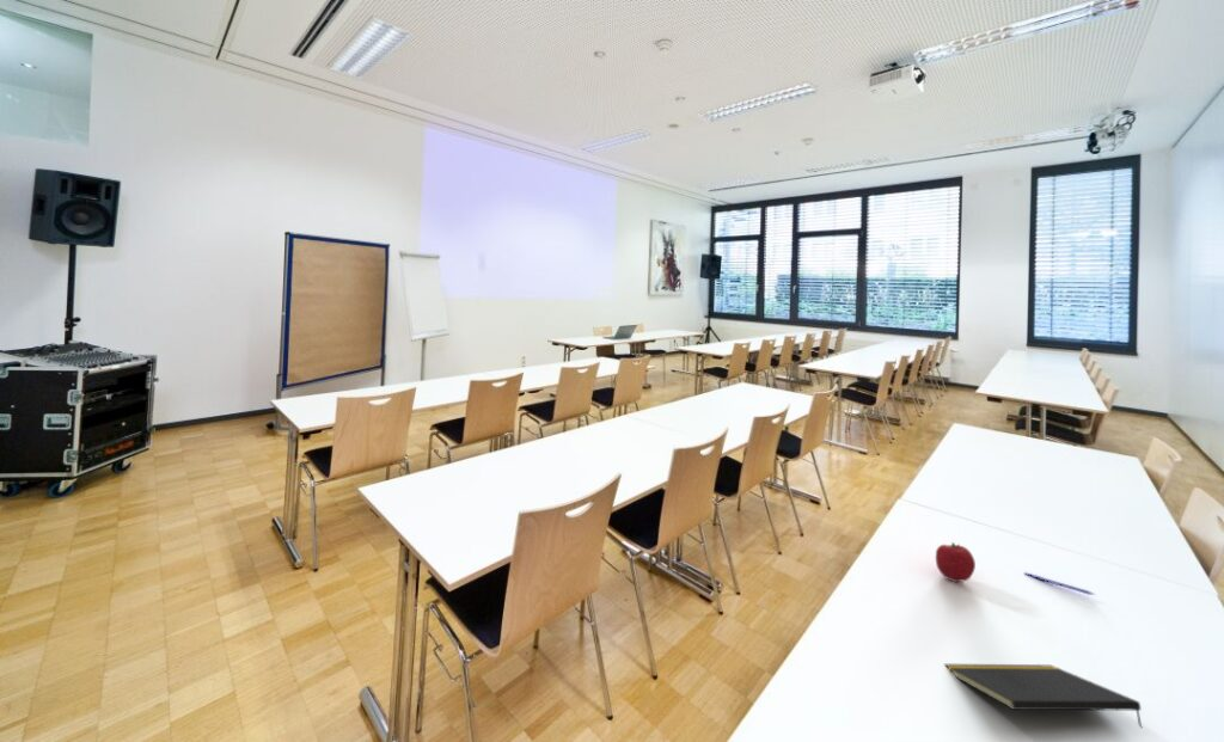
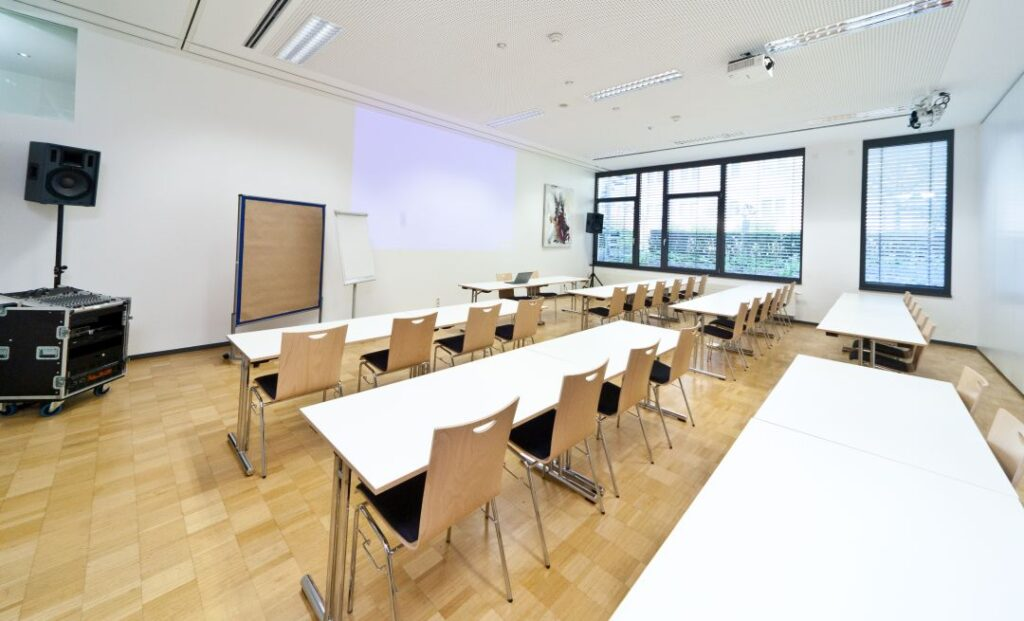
- pen (1058, 583)
- notepad (1033, 685)
- fruit (955, 560)
